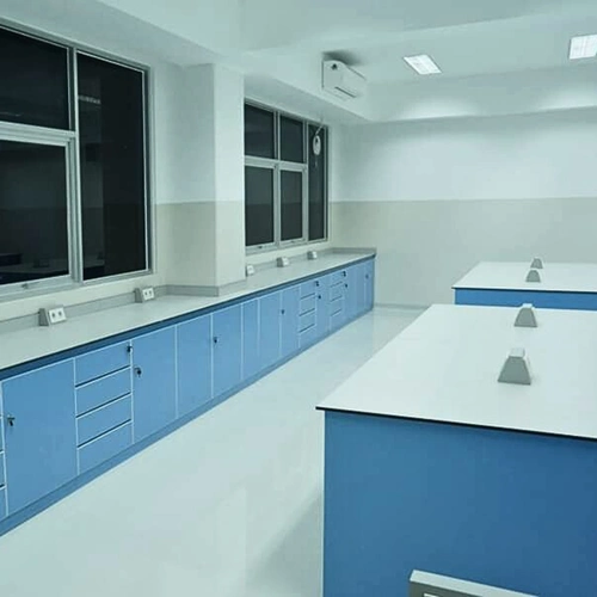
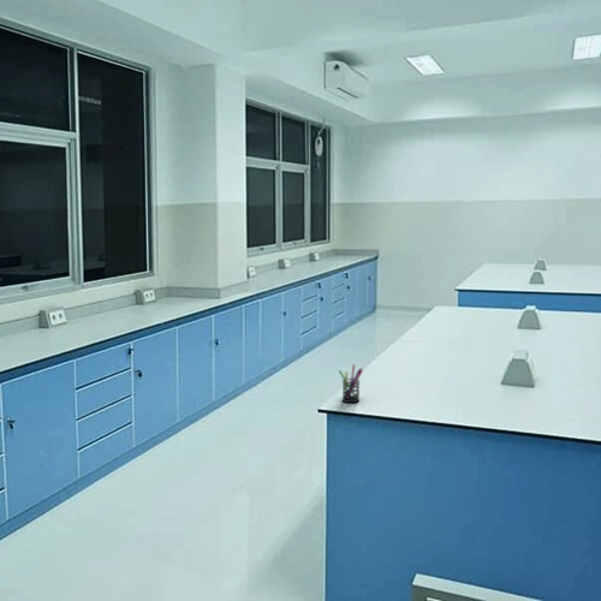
+ pen holder (349, 382)
